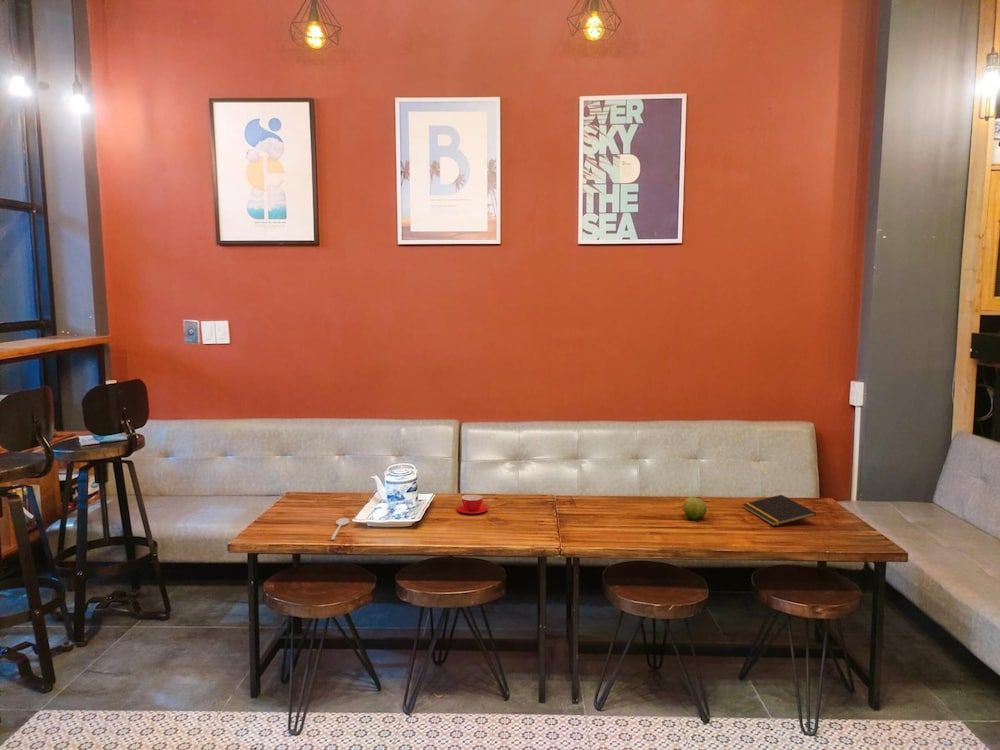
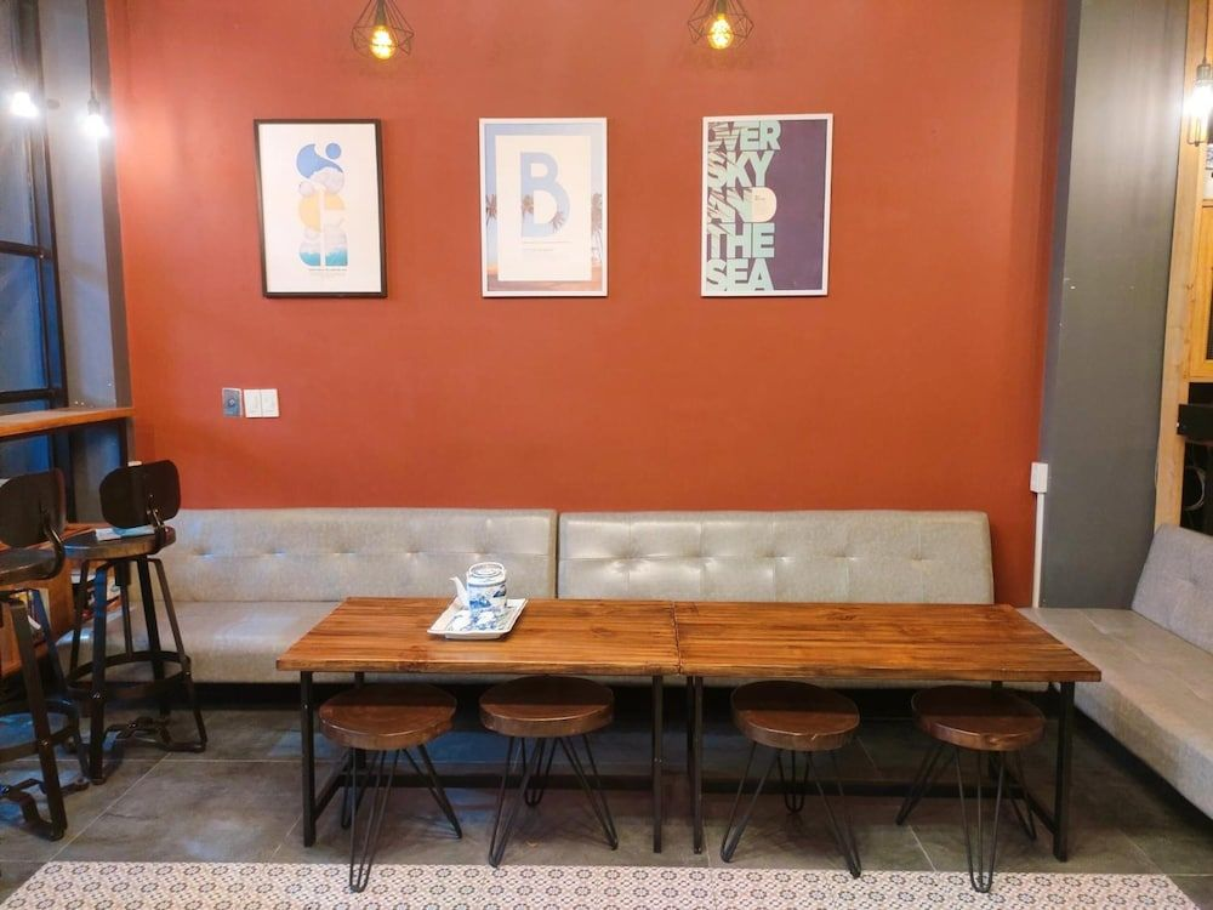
- notepad (777, 509)
- fruit (694, 507)
- stirrer (338, 528)
- teacup (472, 503)
